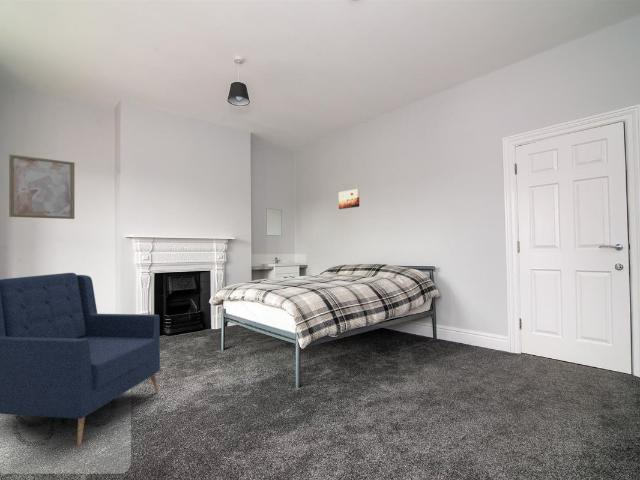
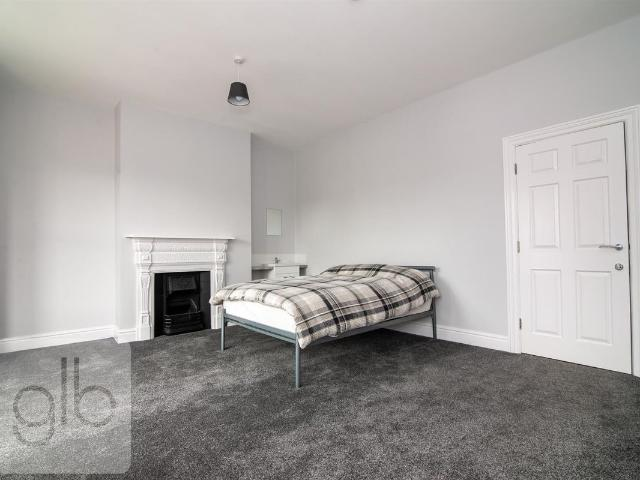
- wall art (348, 199)
- wall art (43, 188)
- armchair (78, 343)
